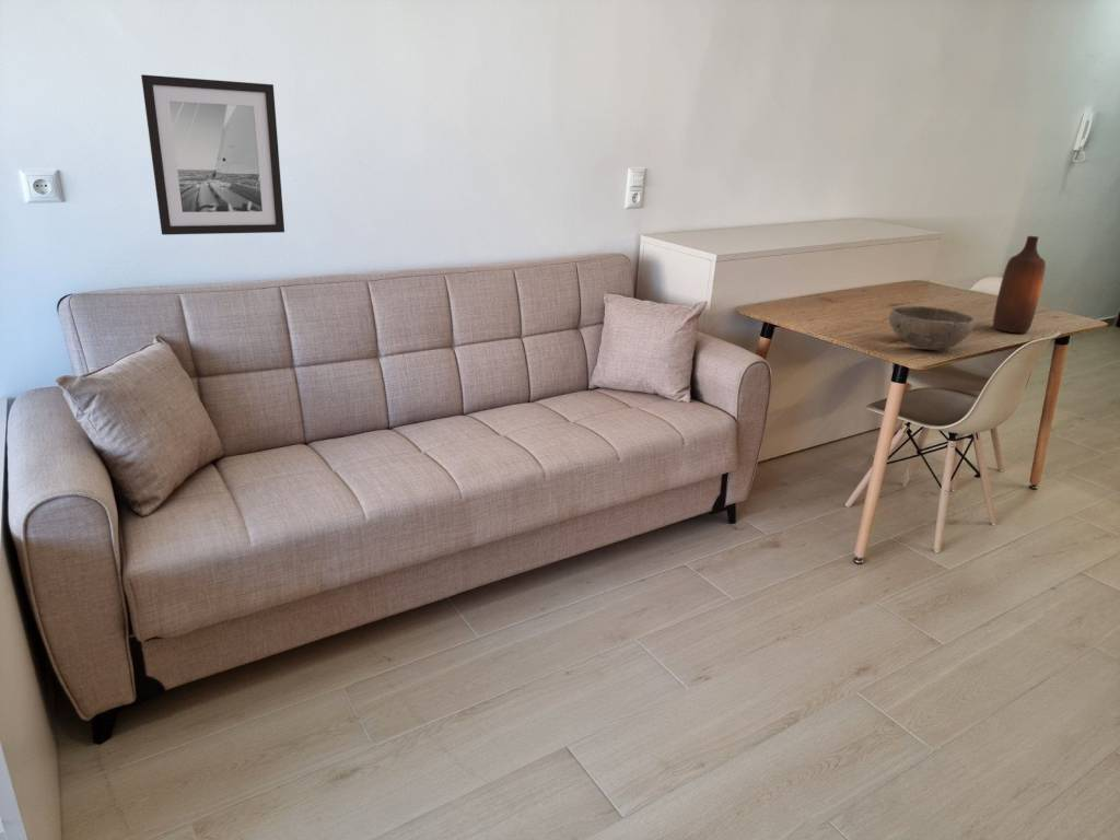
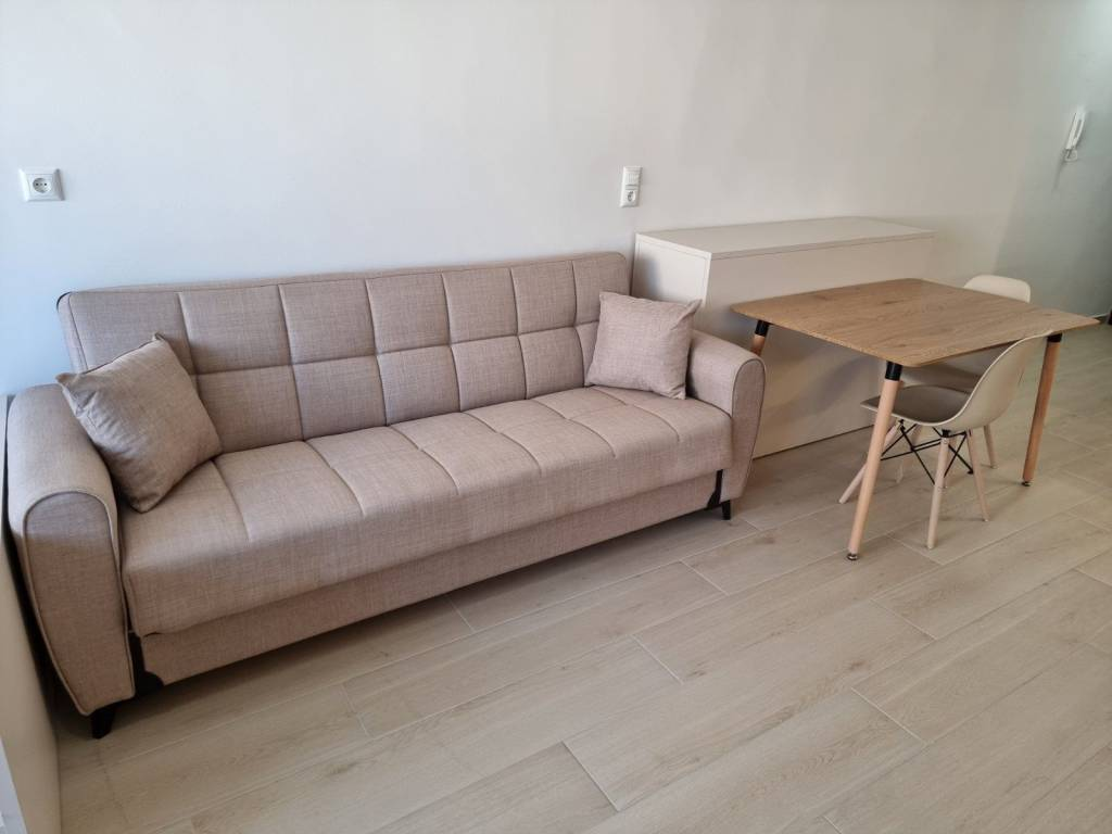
- bottle (1020, 283)
- wall art (218, 159)
- bowl (929, 329)
